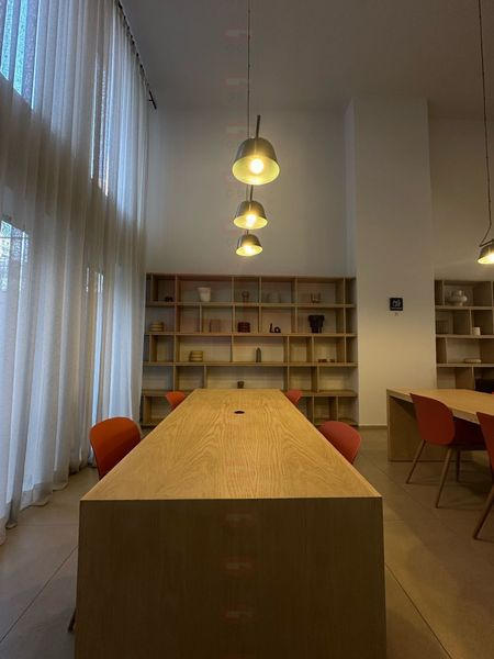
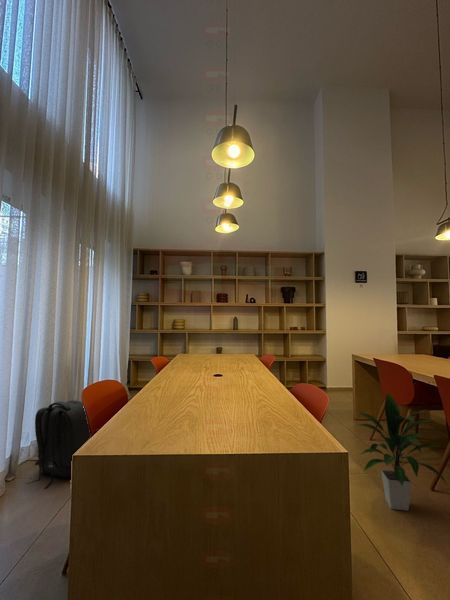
+ indoor plant (399, 451)
+ backpack (62, 436)
